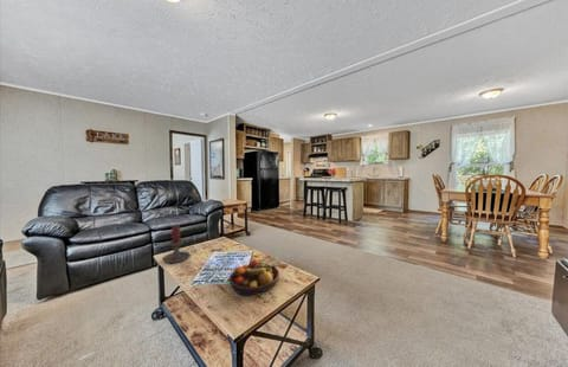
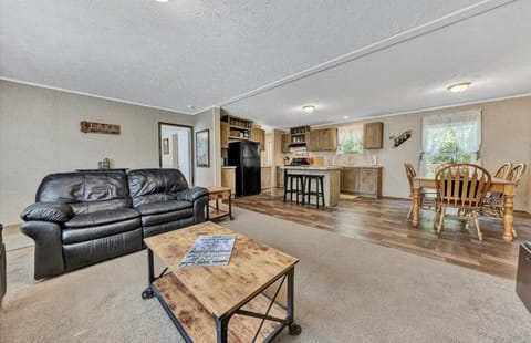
- fruit bowl (254, 271)
- candle holder (180, 240)
